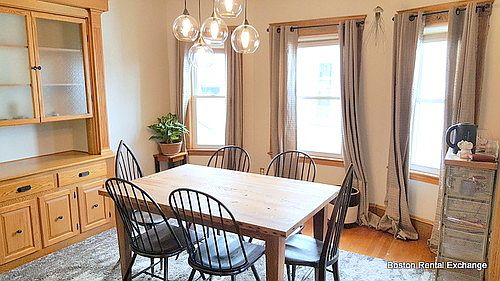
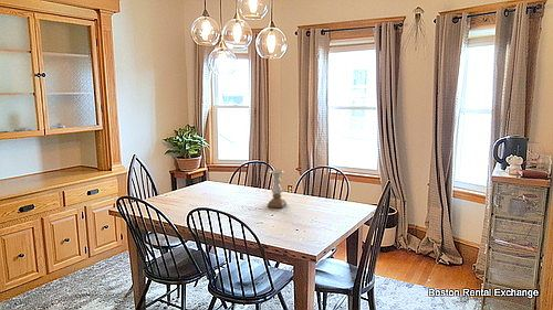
+ candle holder (276, 188)
